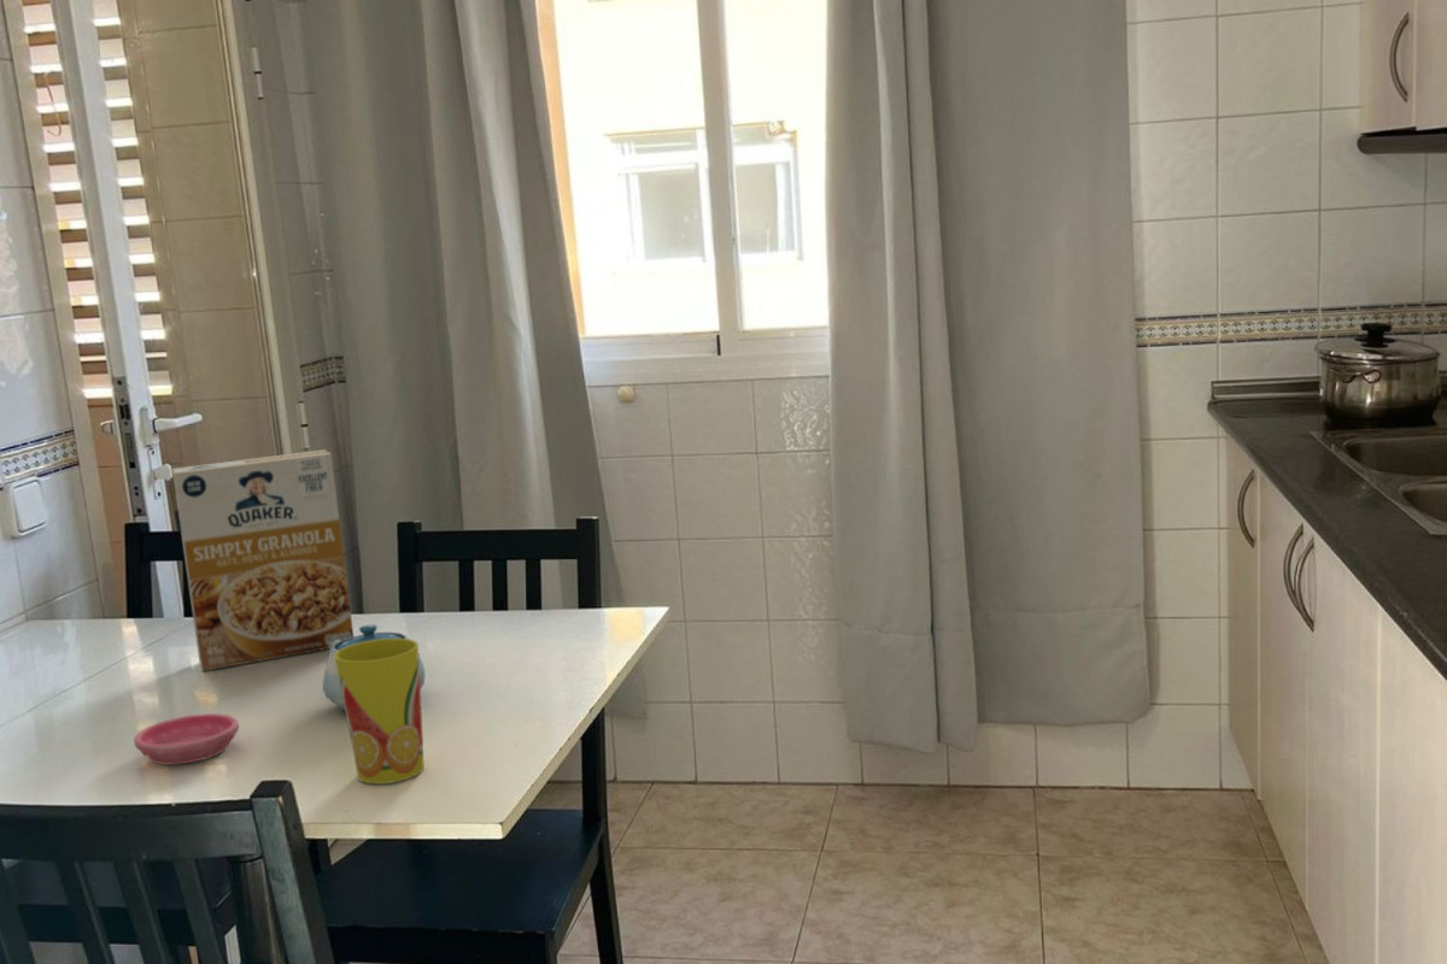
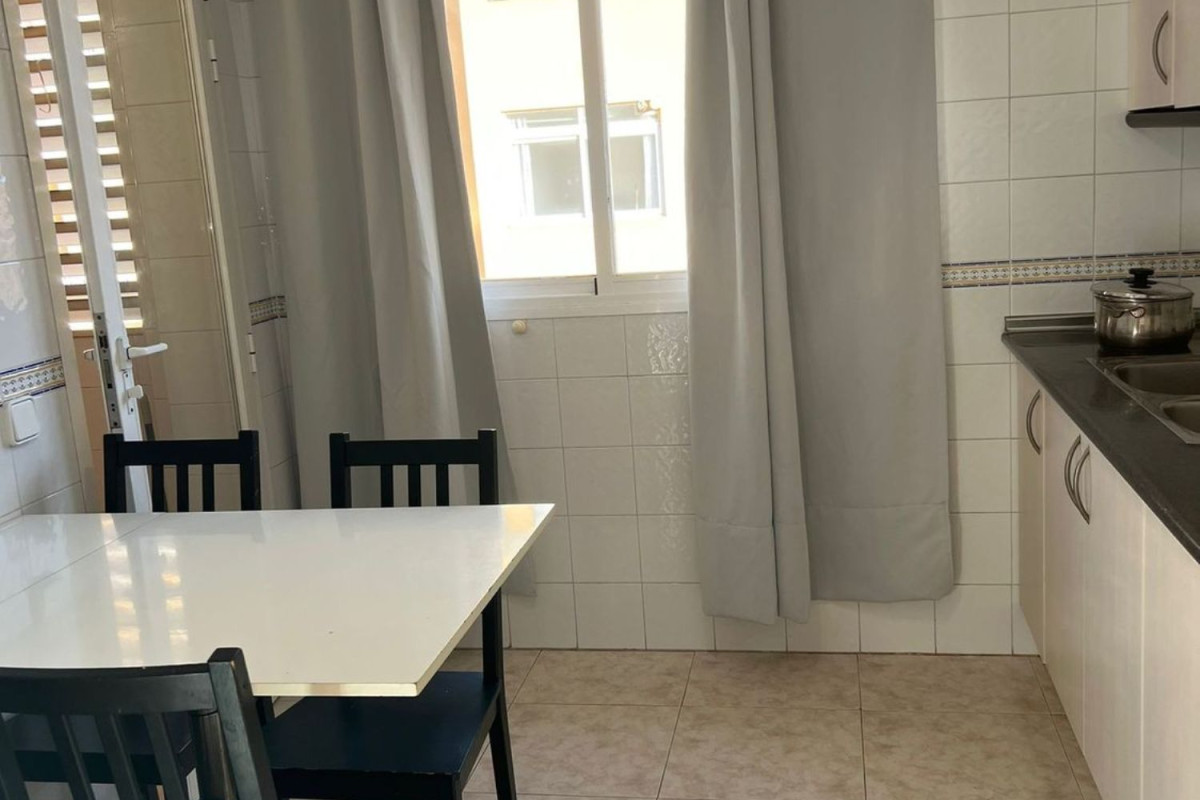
- cup (383, 711)
- cereal box (264, 558)
- chinaware (371, 640)
- saucer (187, 740)
